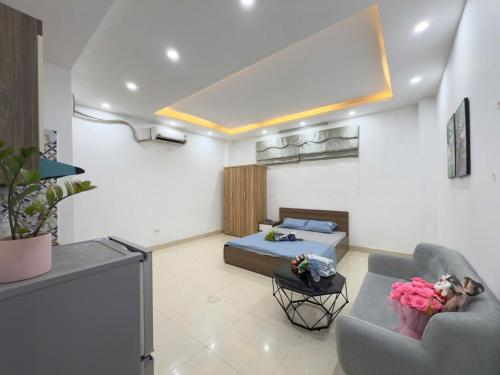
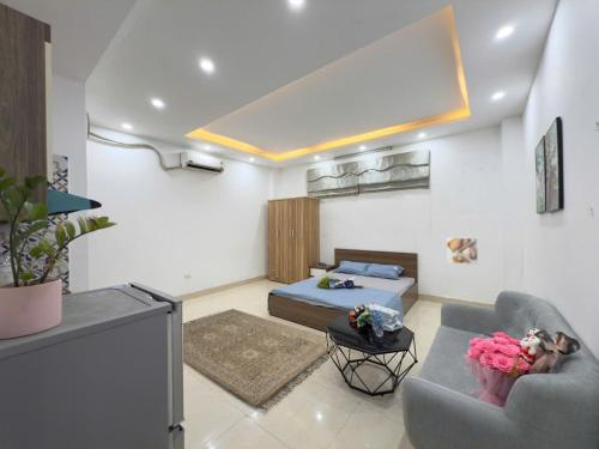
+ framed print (461, 250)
+ rug (240, 339)
